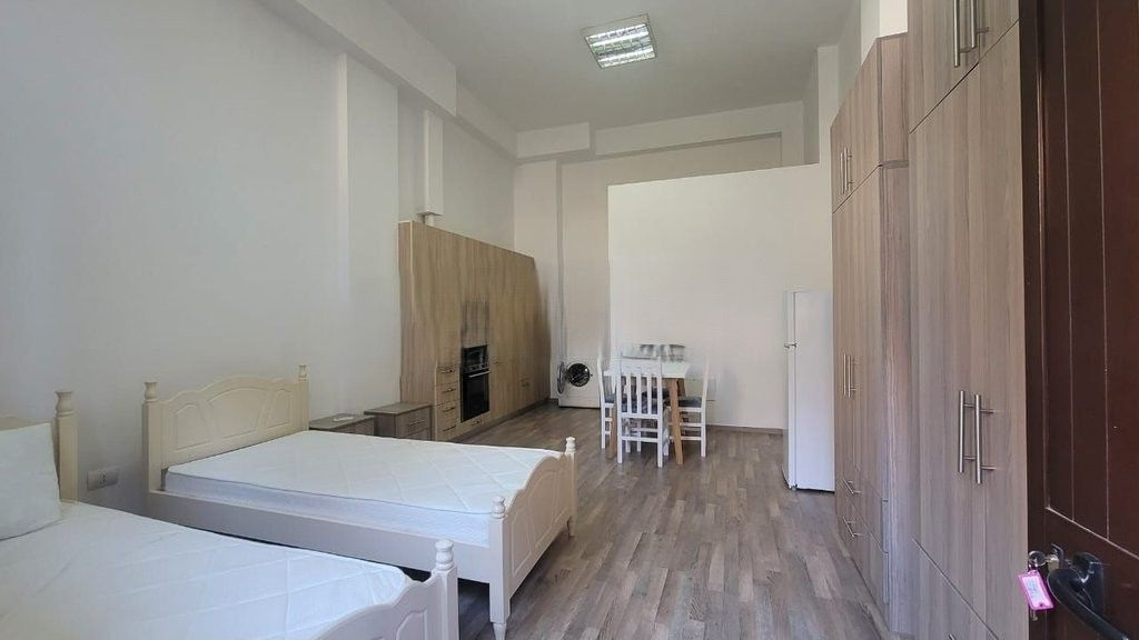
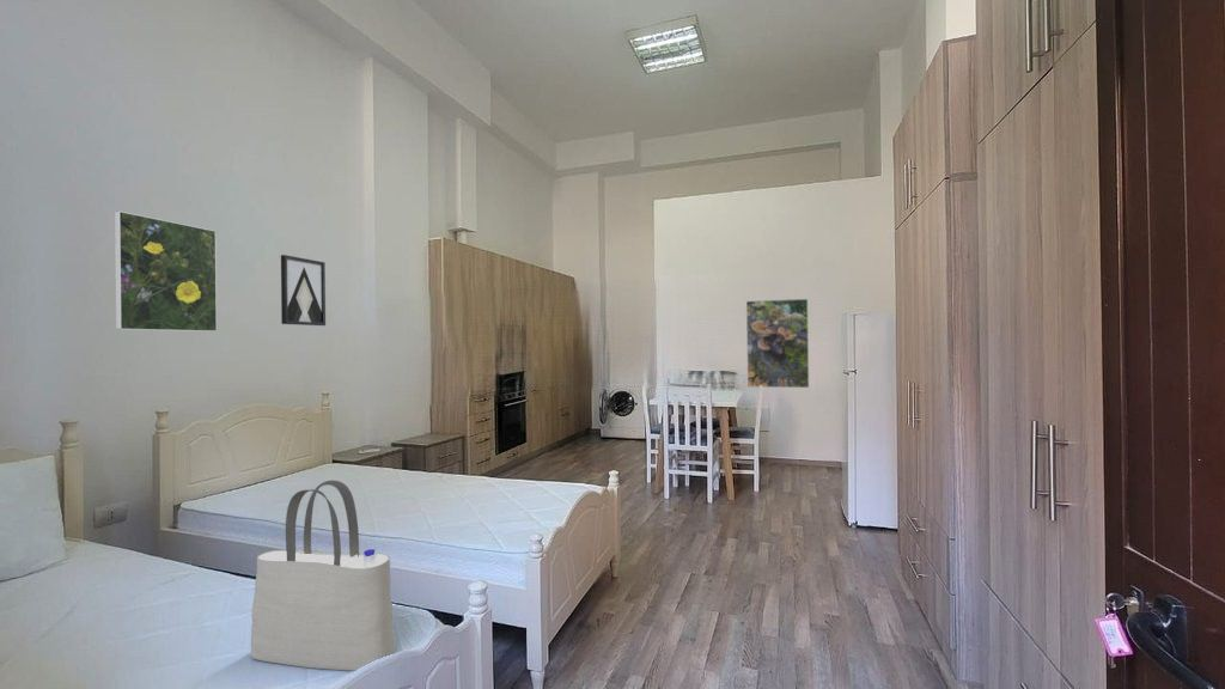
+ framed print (170, 275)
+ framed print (776, 343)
+ tote bag (321, 569)
+ wall art (304, 292)
